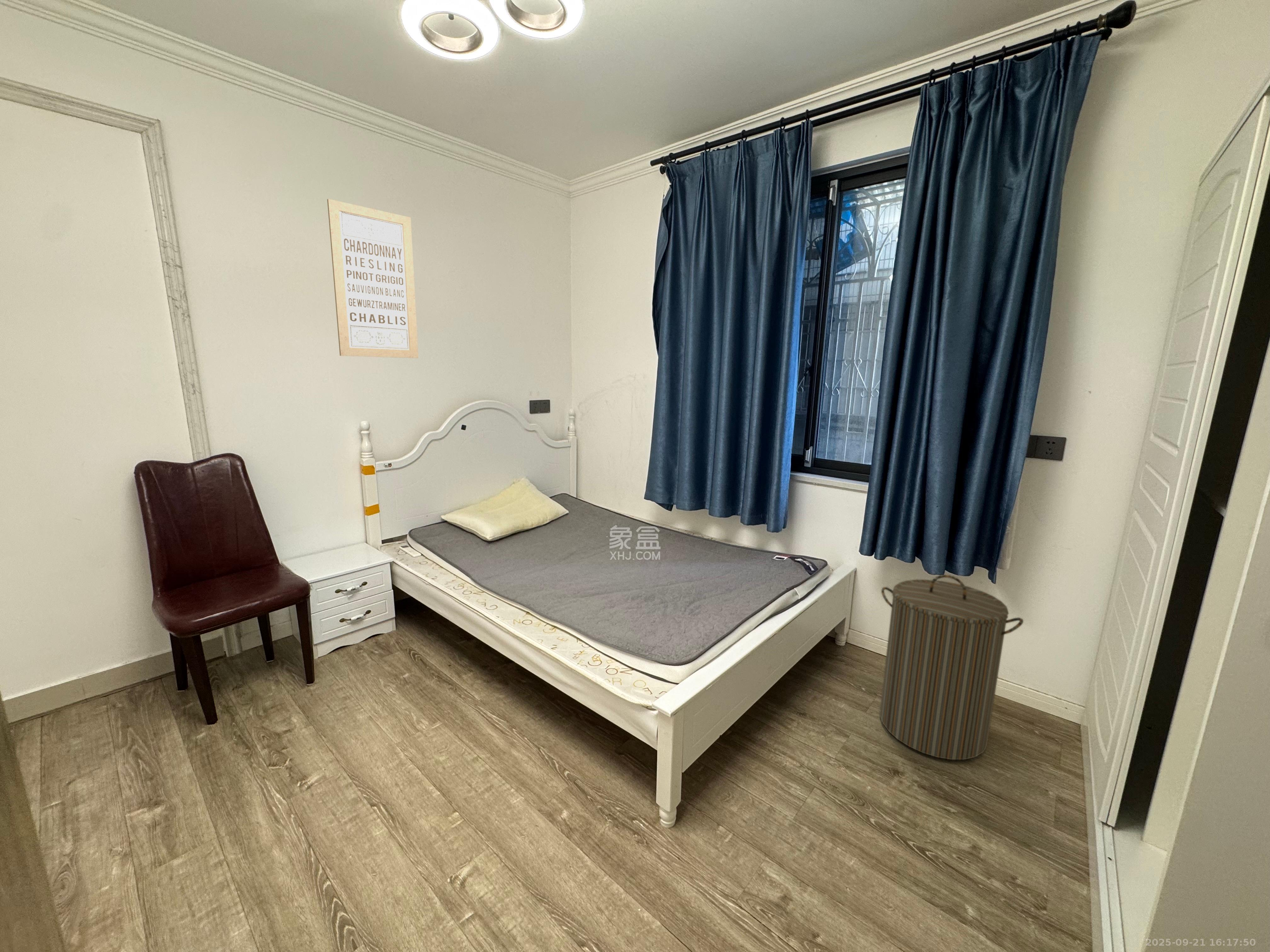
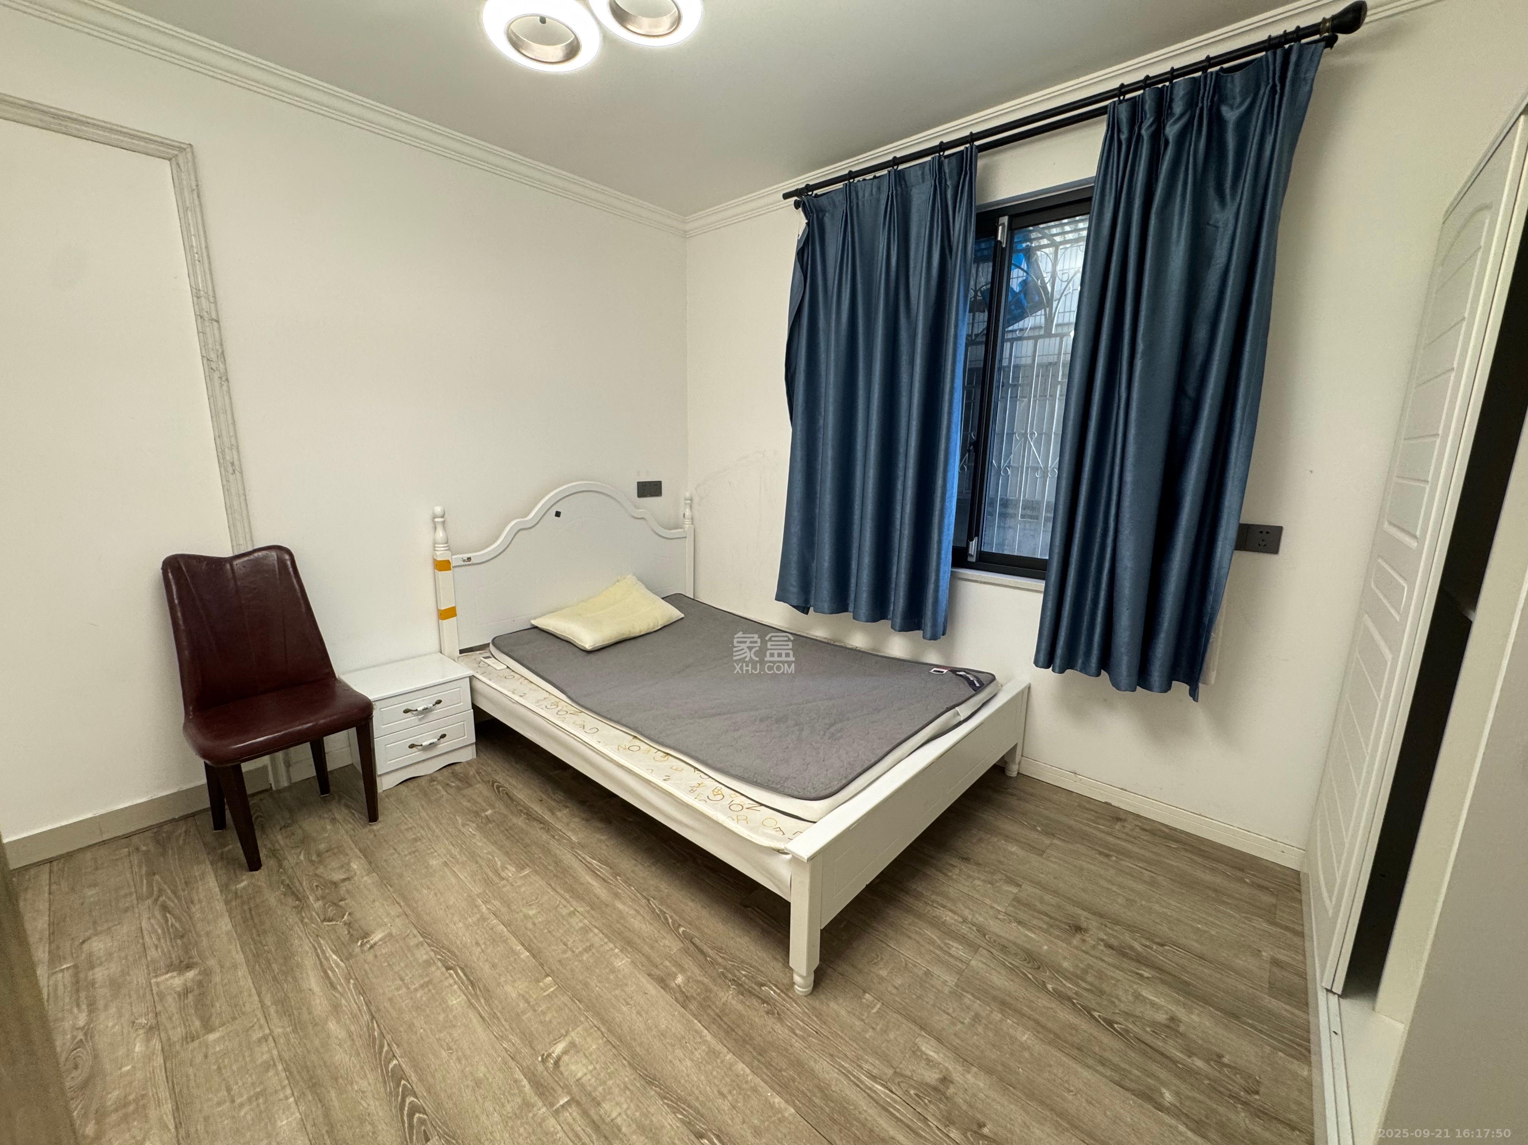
- laundry hamper (941, 654)
- wall art (376, 285)
